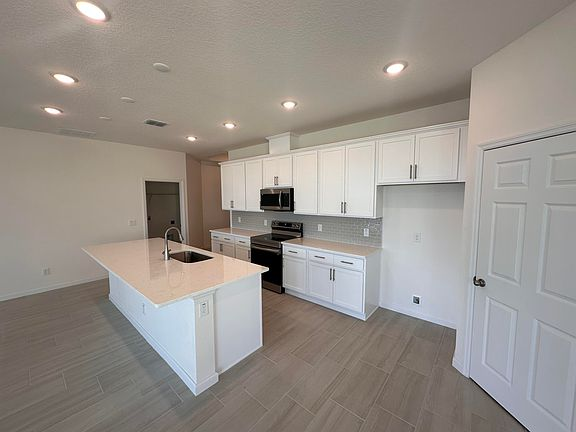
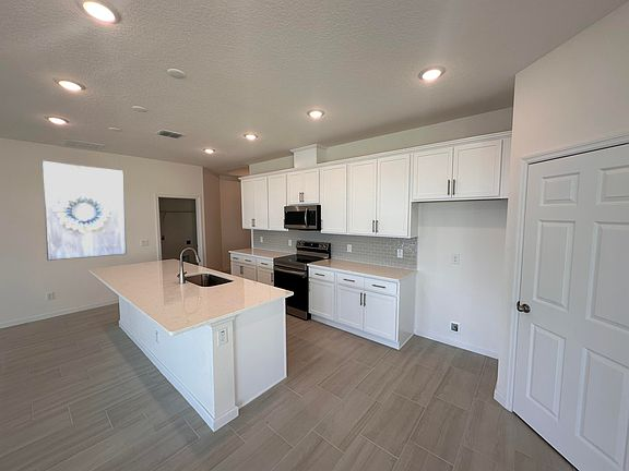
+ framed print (87, 212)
